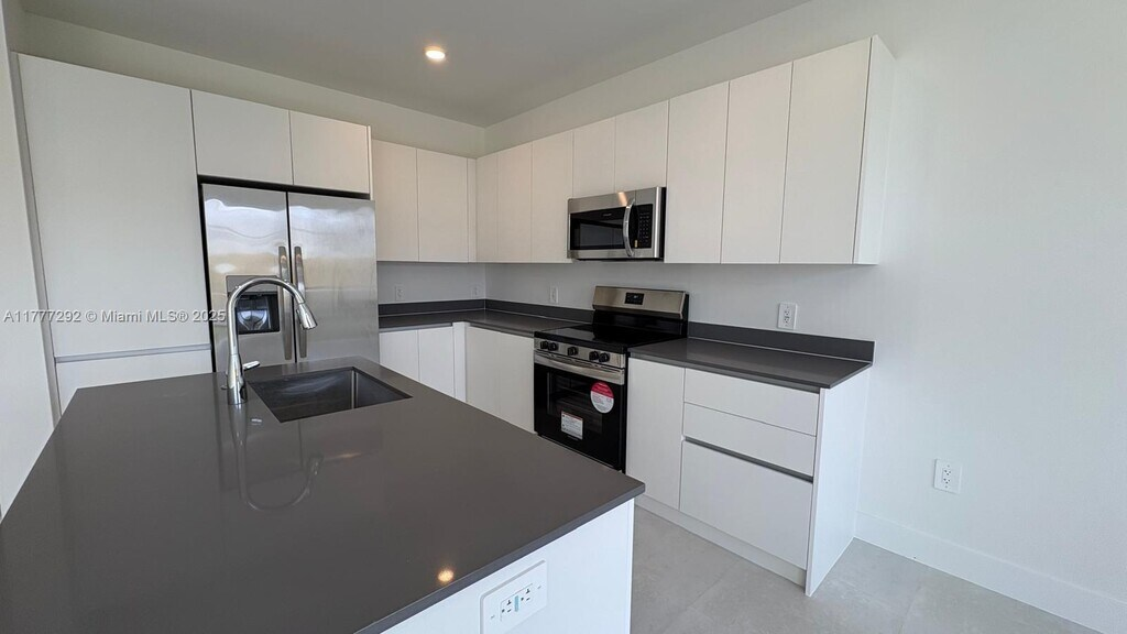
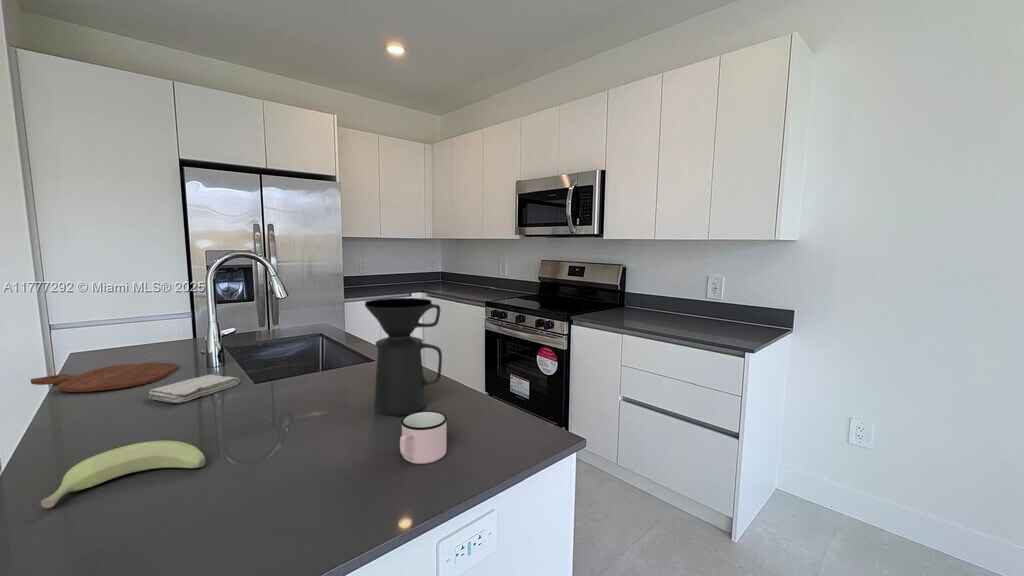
+ washcloth (195, 386)
+ coffee maker (399, 355)
+ cutting board (103, 376)
+ banana (125, 469)
+ mug (420, 439)
